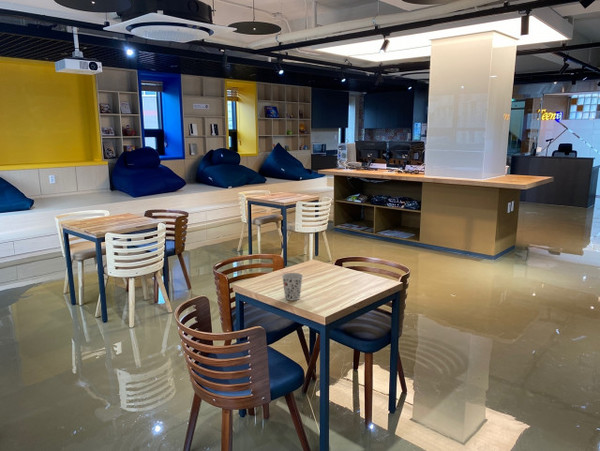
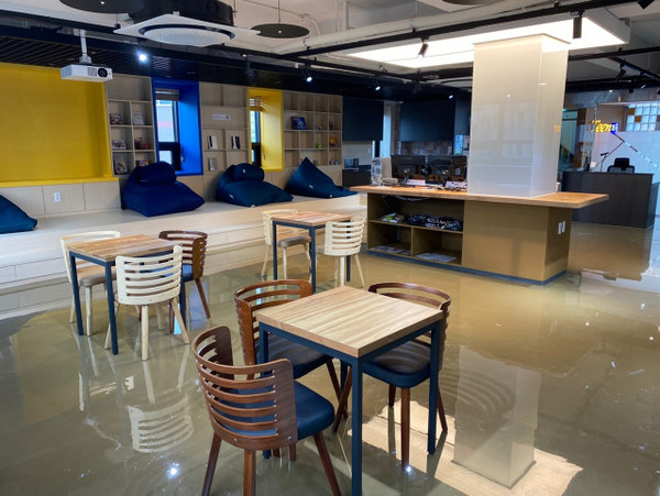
- cup (292, 286)
